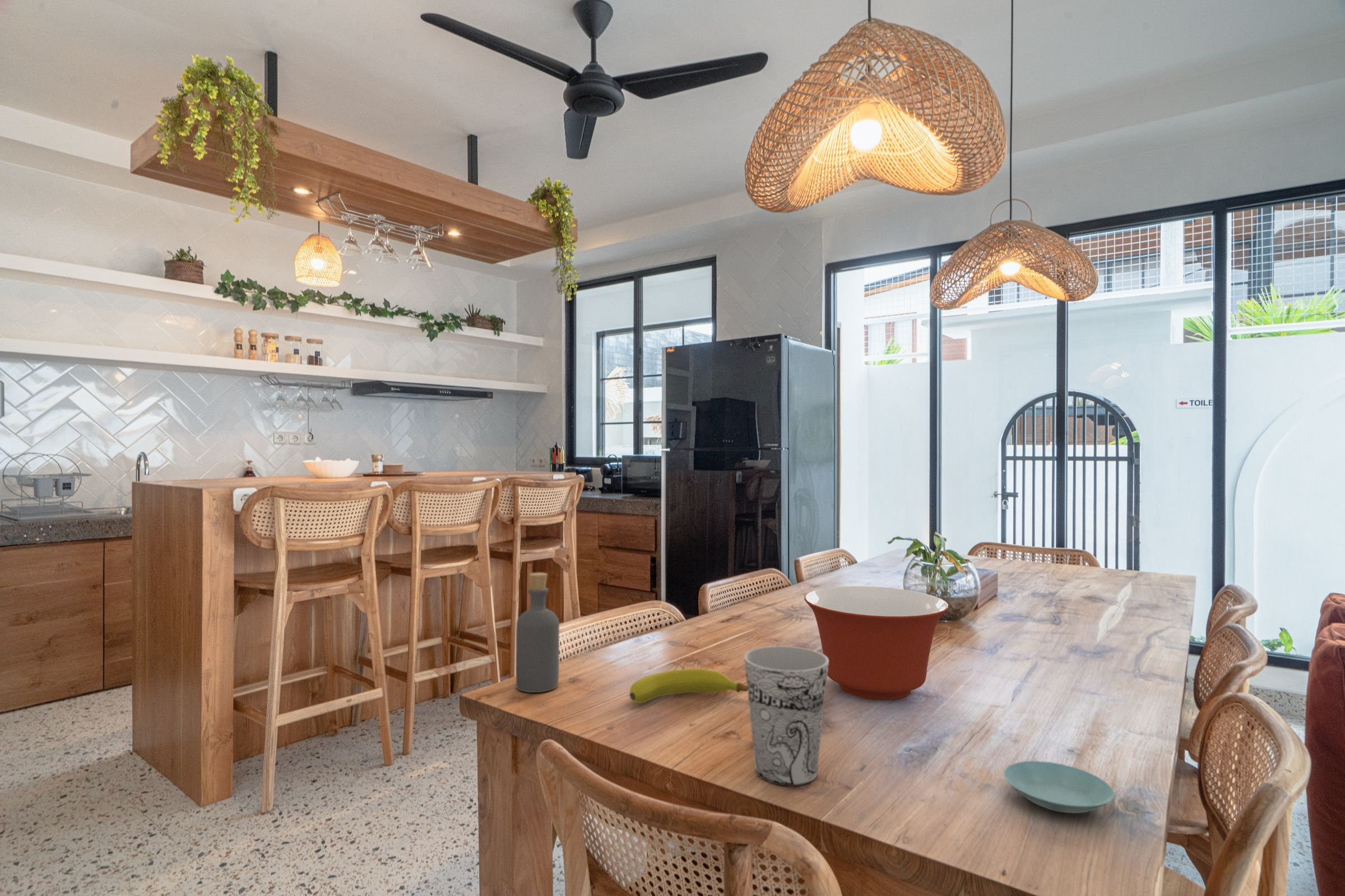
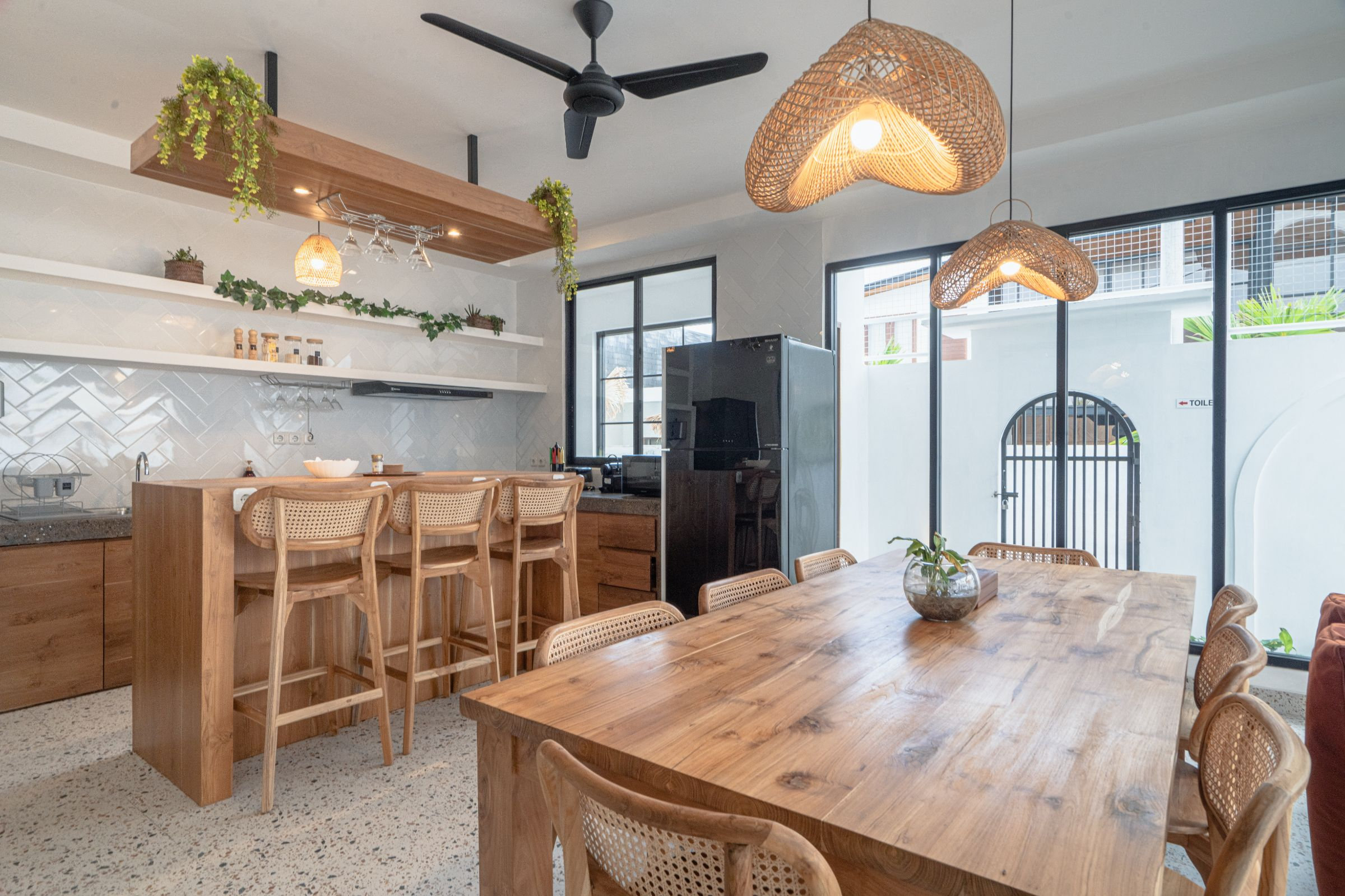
- bottle (537, 629)
- saucer (1057, 790)
- mixing bowl (874, 643)
- cup (786, 714)
- fruit (684, 688)
